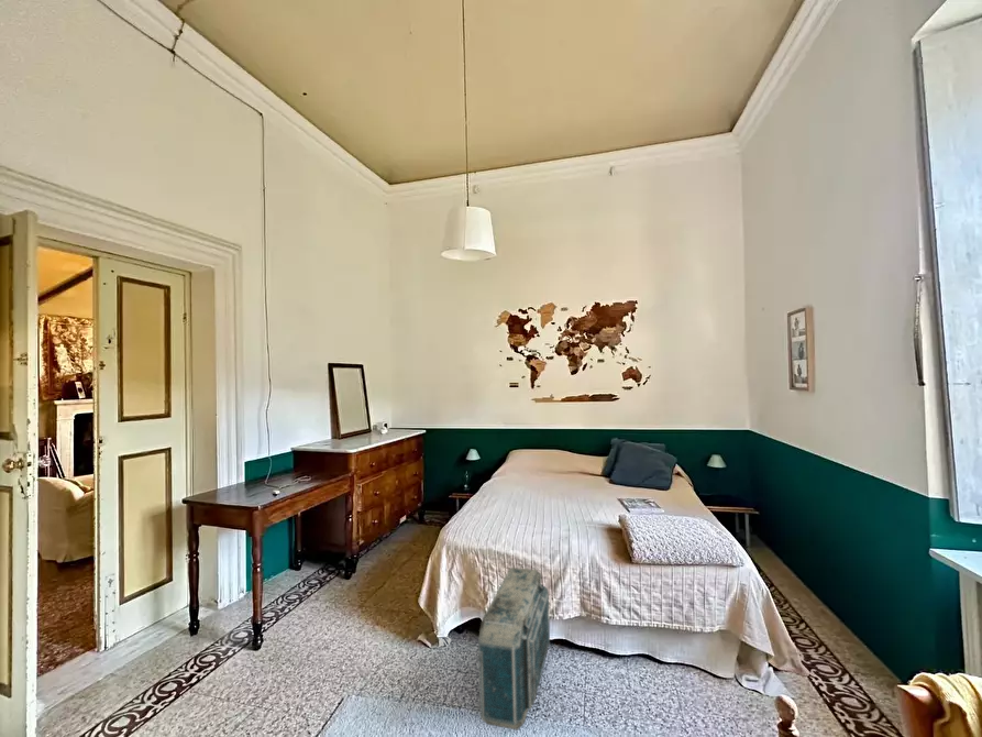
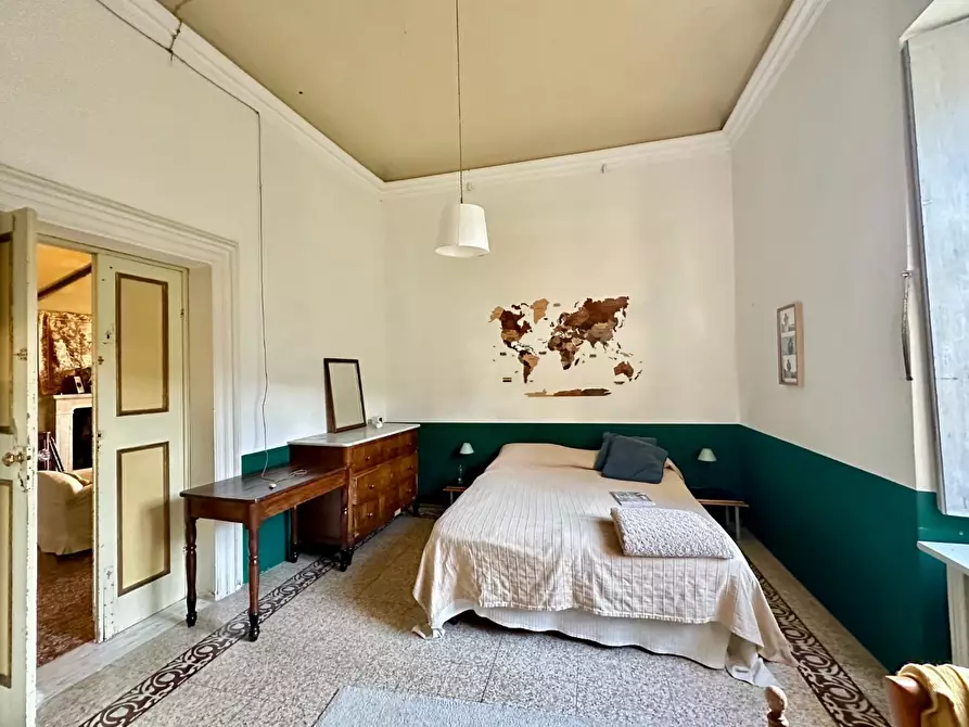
- suitcase (519, 637)
